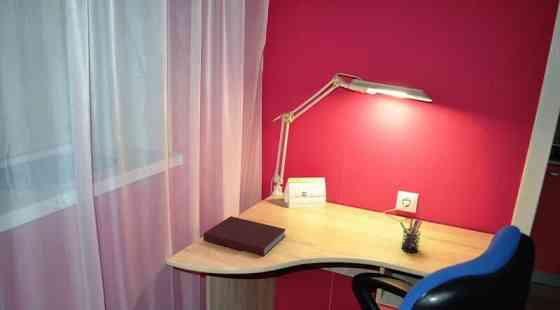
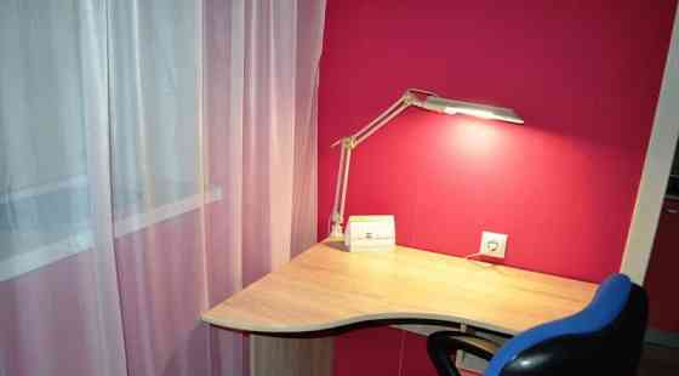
- pen holder (409, 233)
- notebook (245, 234)
